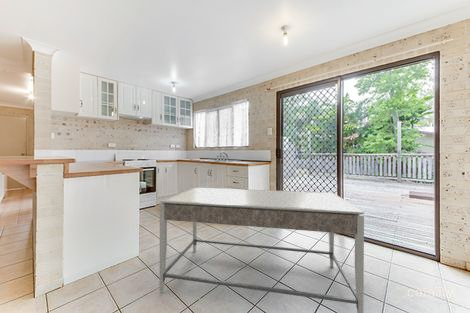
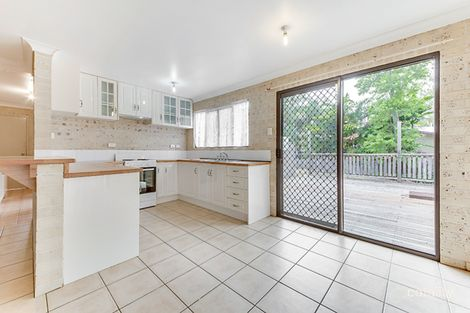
- dining table (252, 244)
